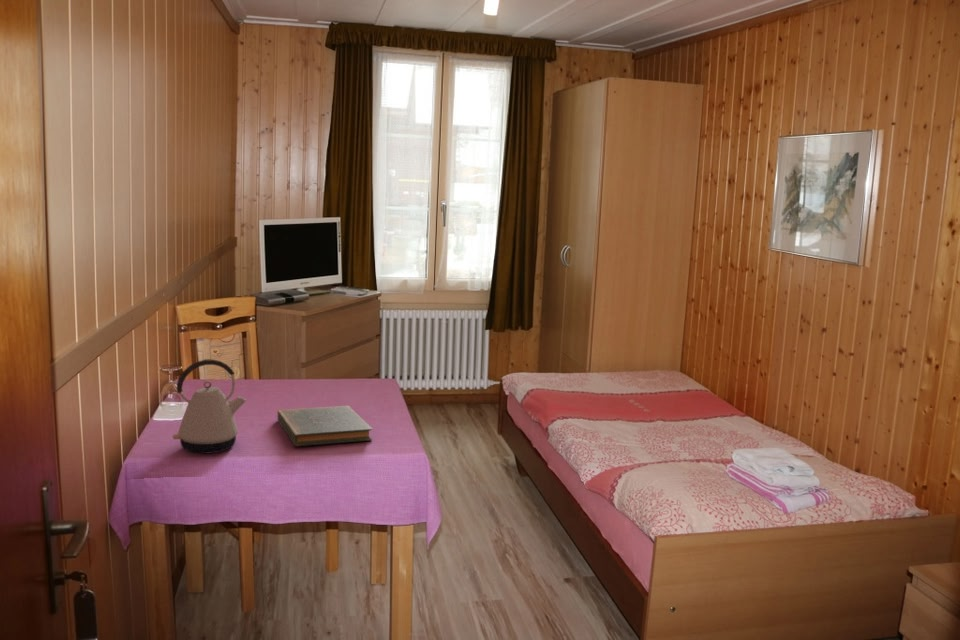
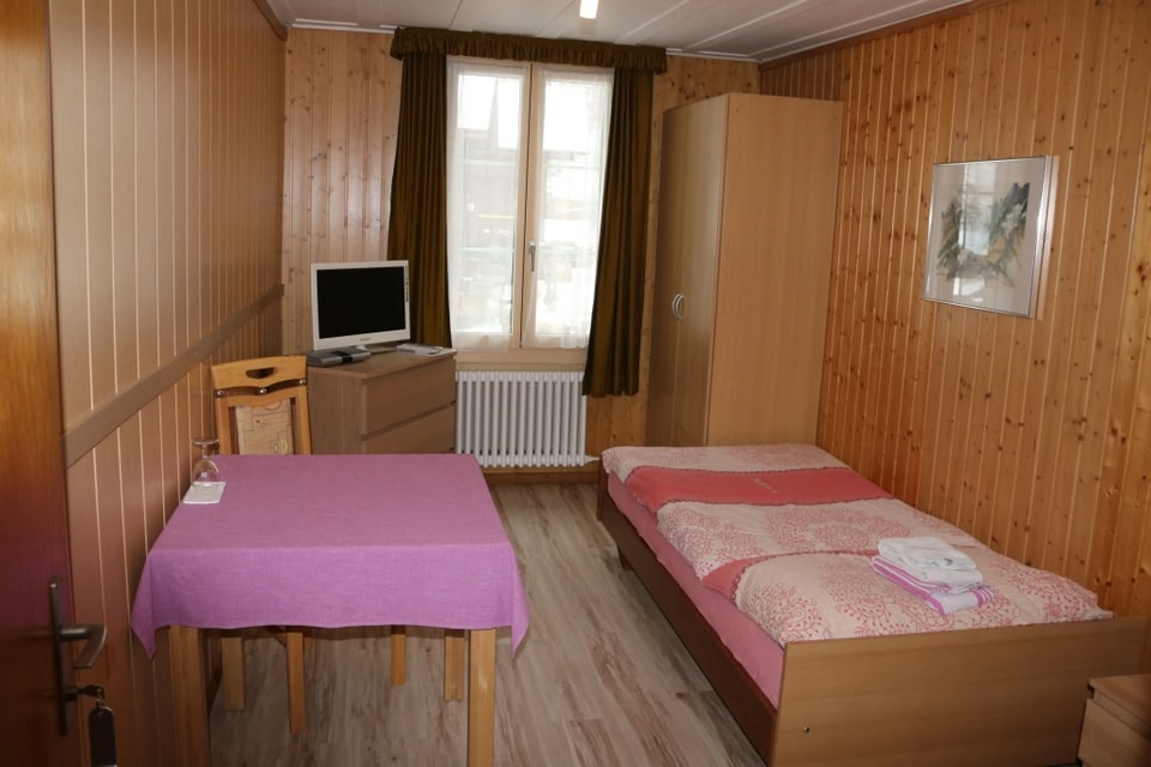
- kettle (210, 403)
- book (323, 424)
